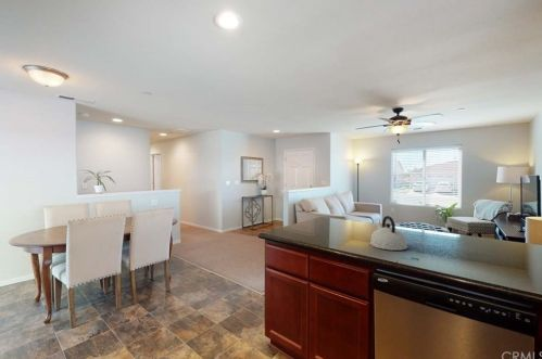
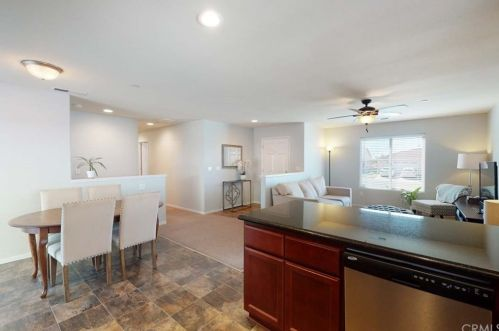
- kettle (387, 230)
